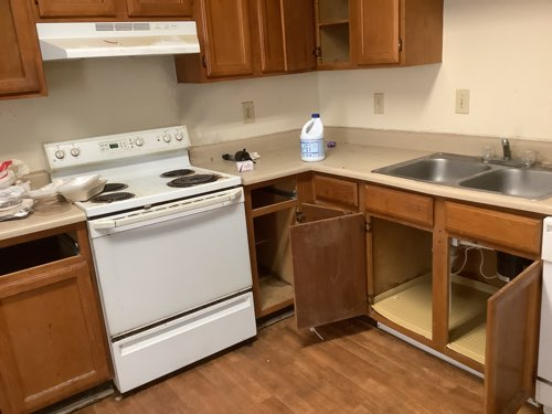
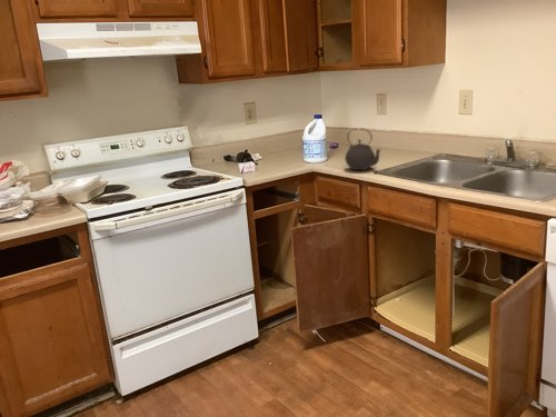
+ kettle (363, 149)
